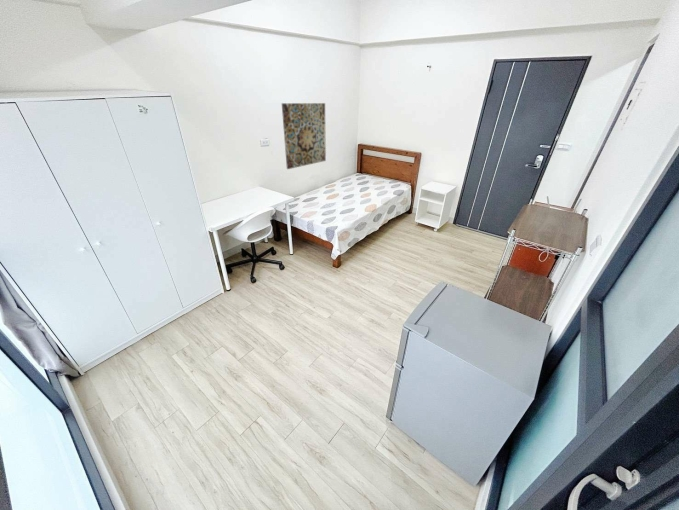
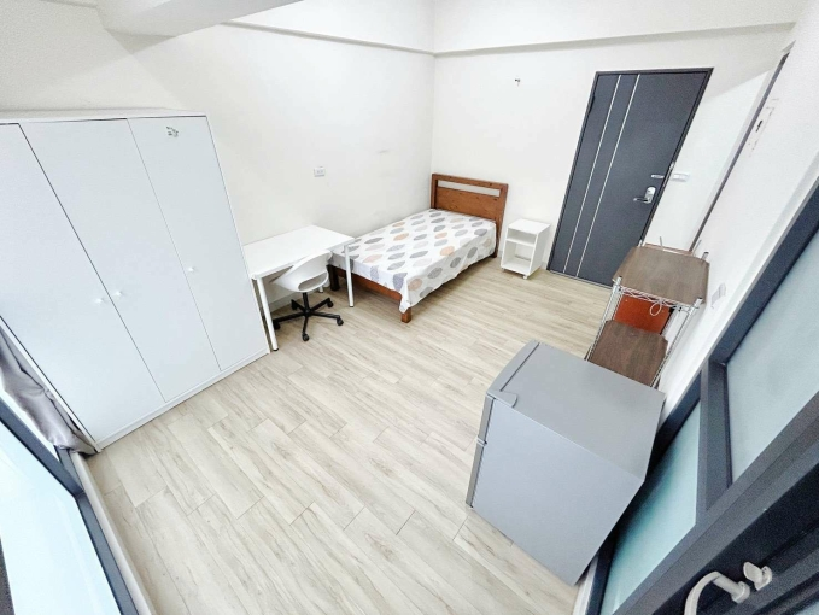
- wall art (306, 135)
